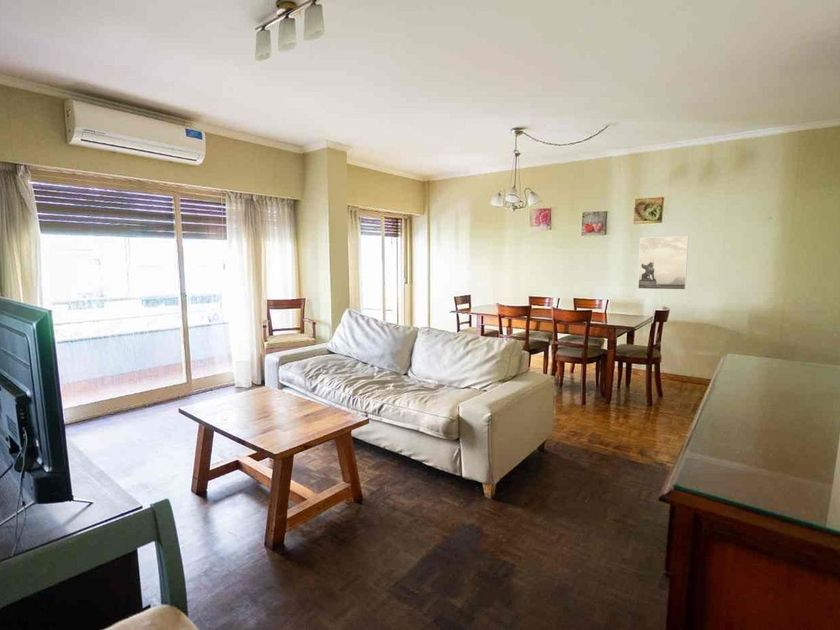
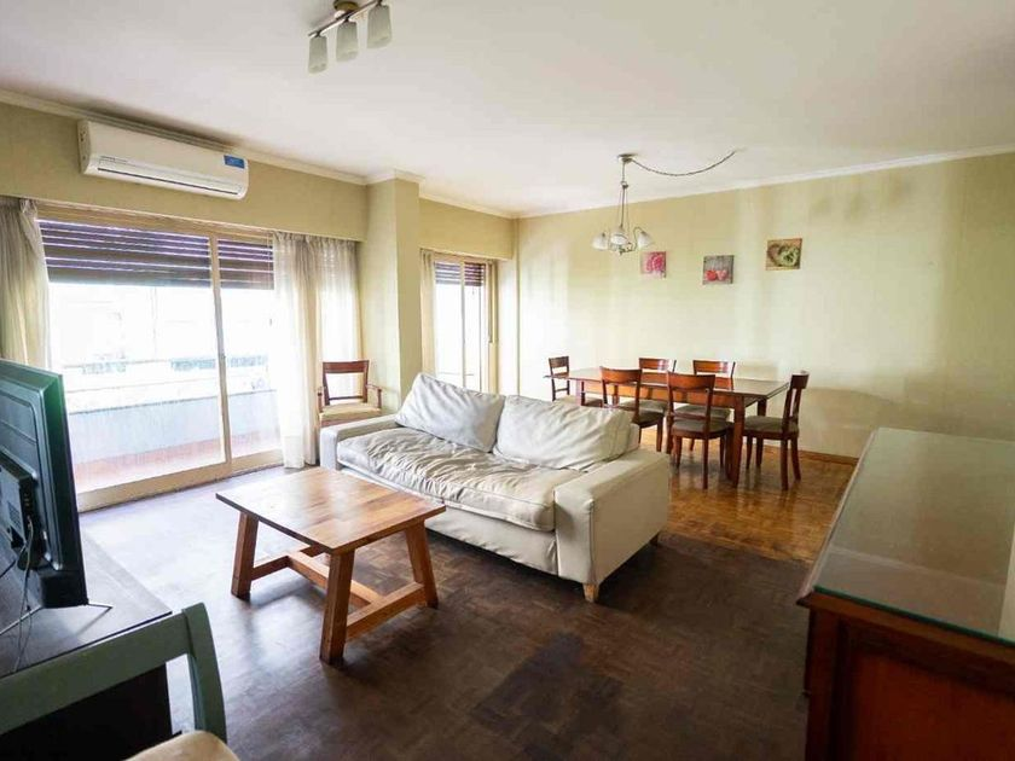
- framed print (662, 263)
